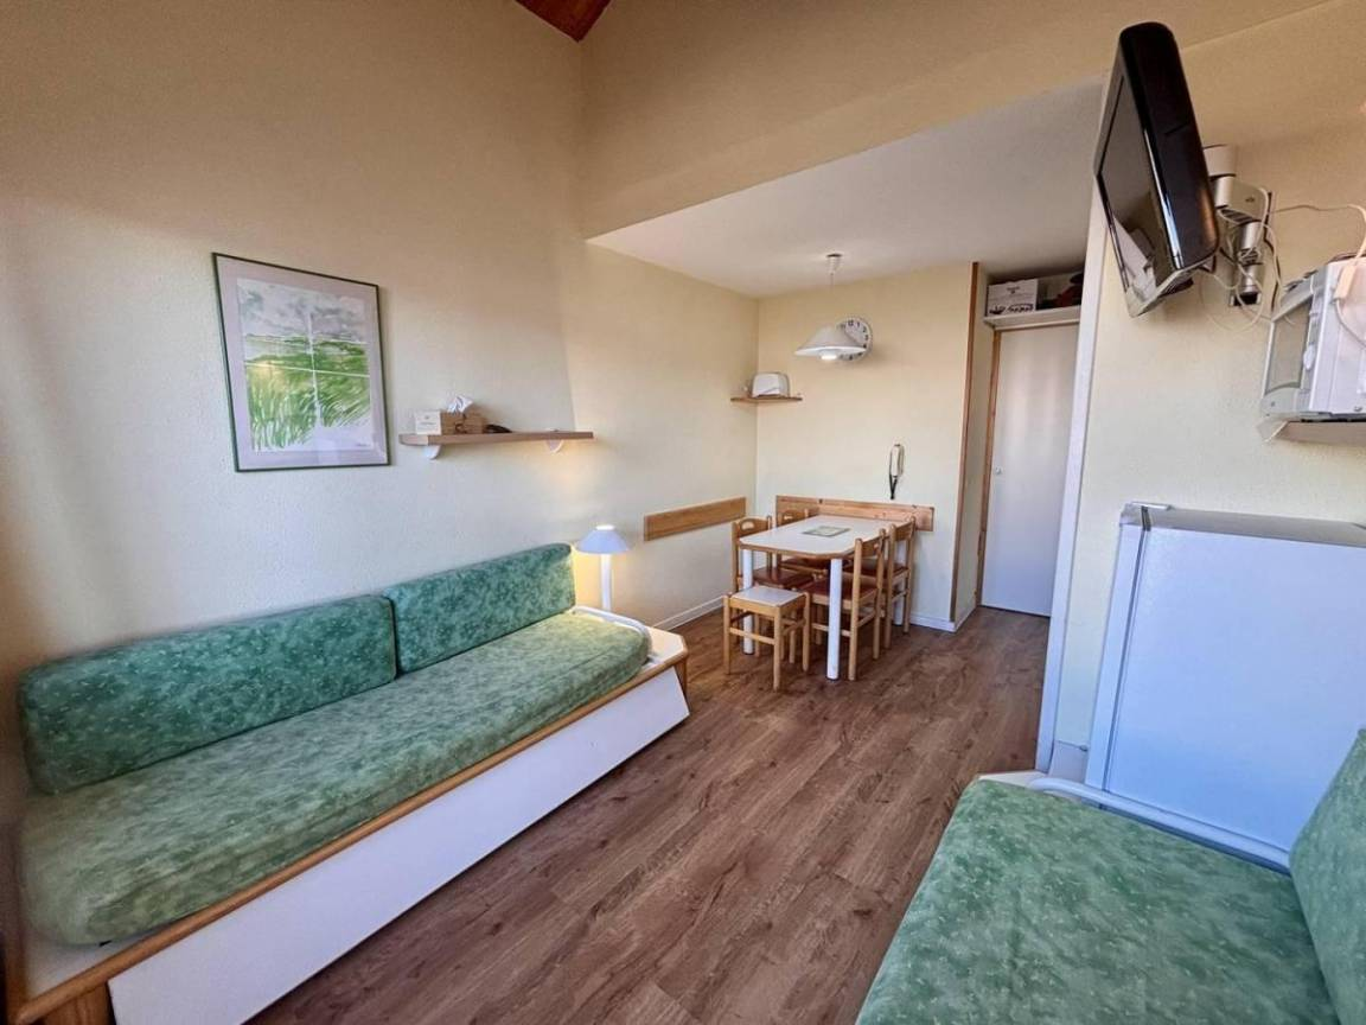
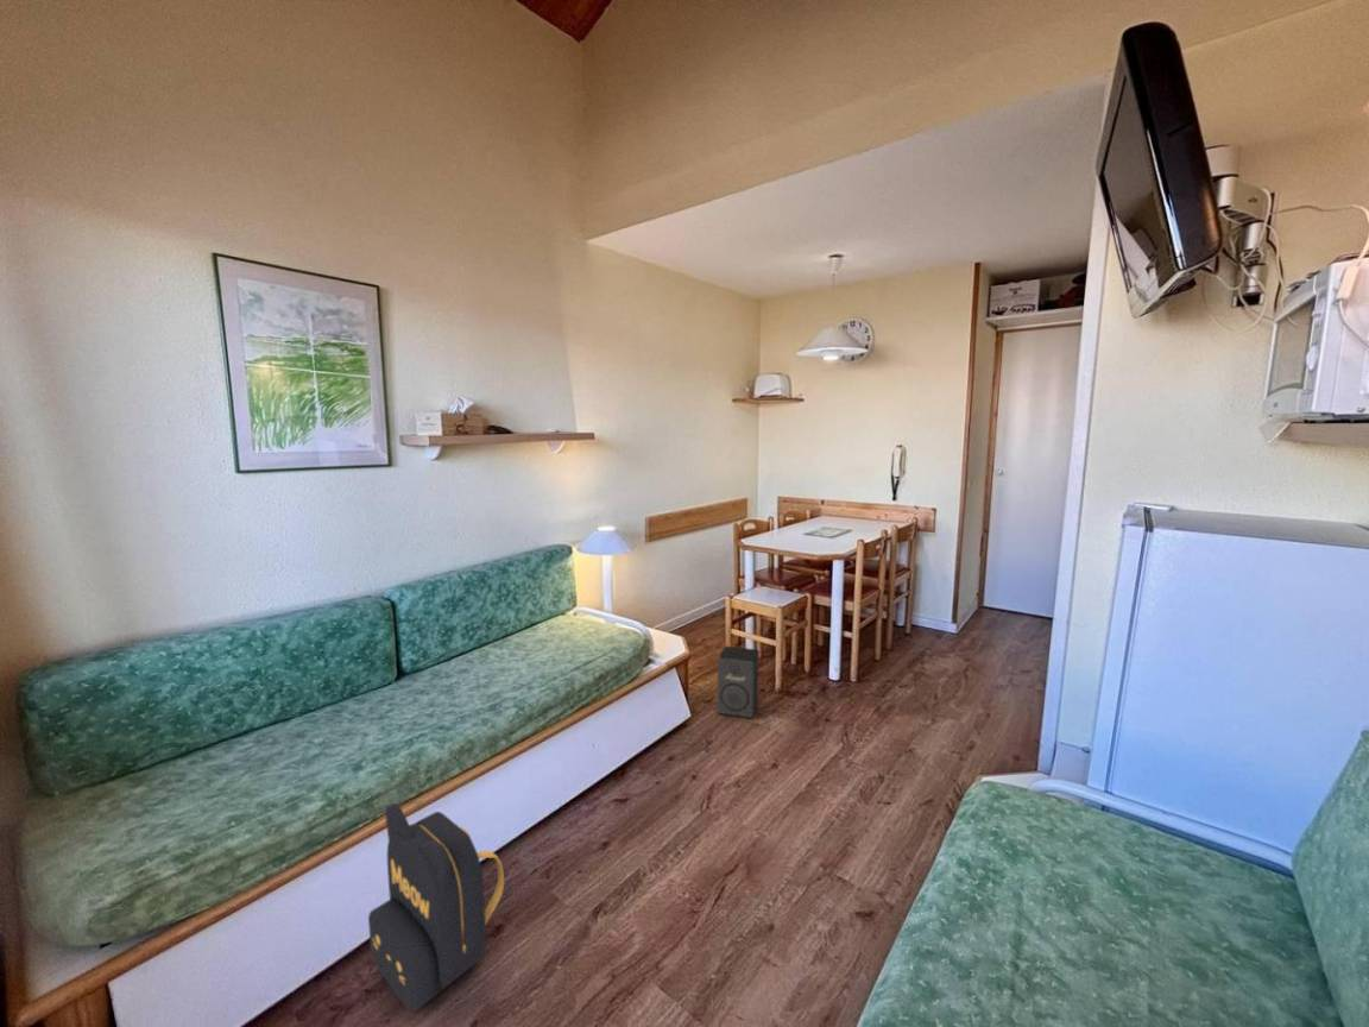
+ backpack (439, 886)
+ speaker (737, 681)
